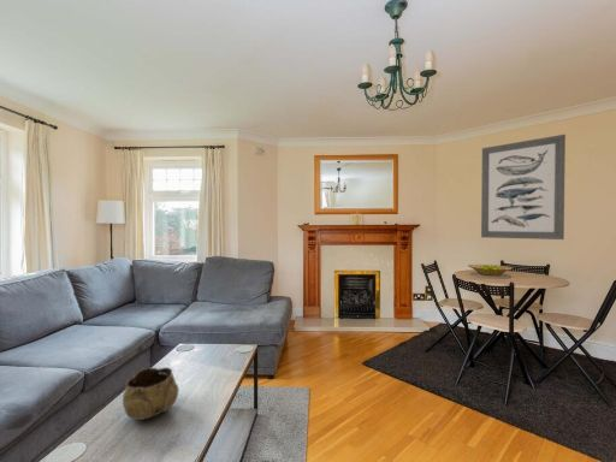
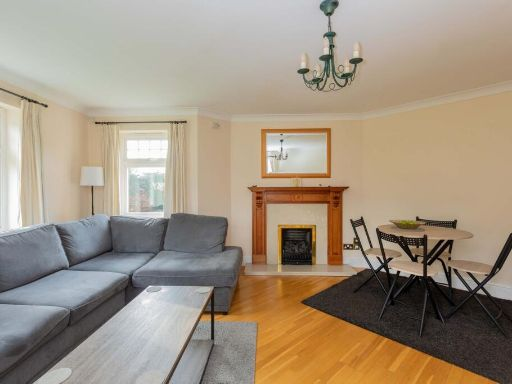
- wall art (520, 190)
- decorative bowl (150, 393)
